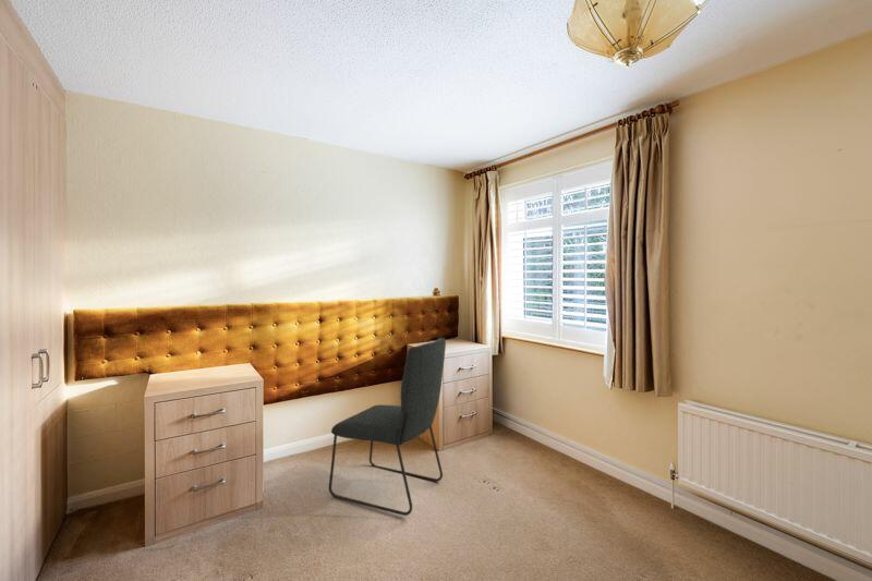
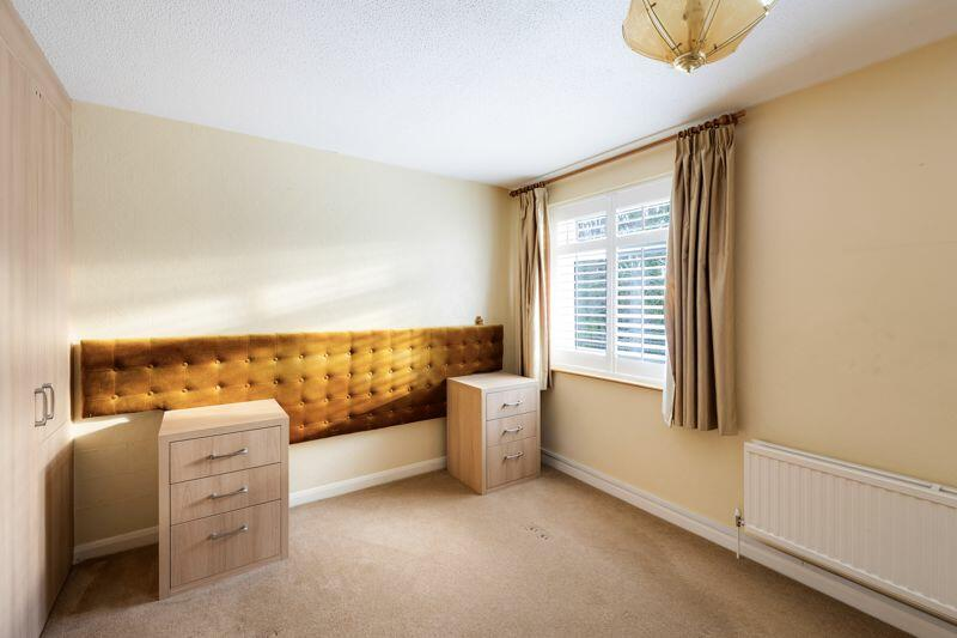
- chair (392, 414)
